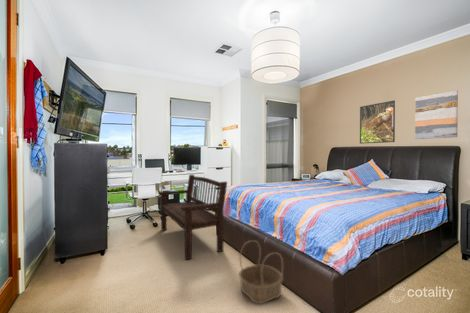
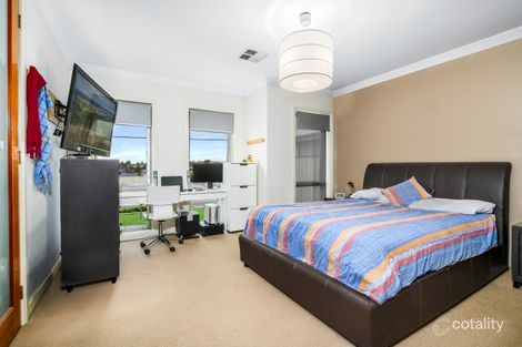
- basket (260, 269)
- wall art (435, 116)
- bench (188, 208)
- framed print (376, 123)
